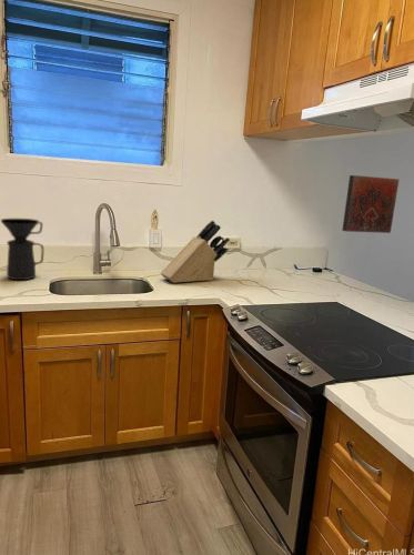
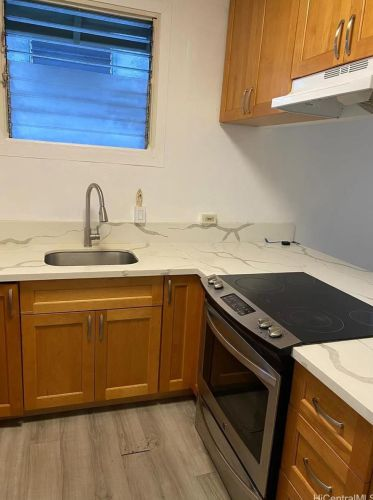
- decorative tile (370, 204)
- knife block (196, 250)
- coffee maker (20, 249)
